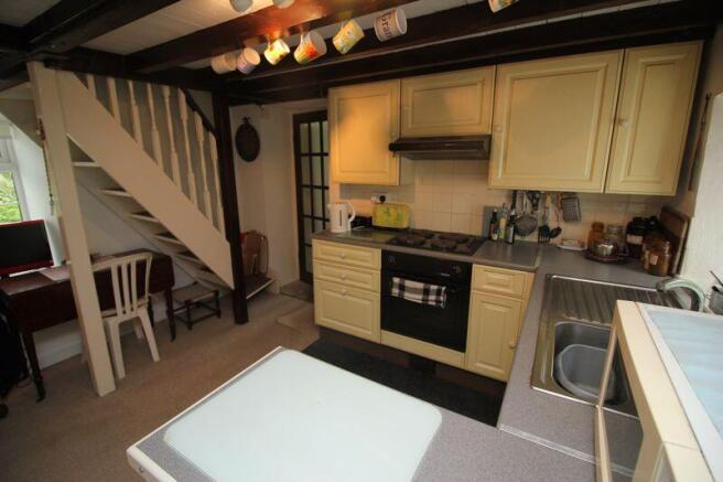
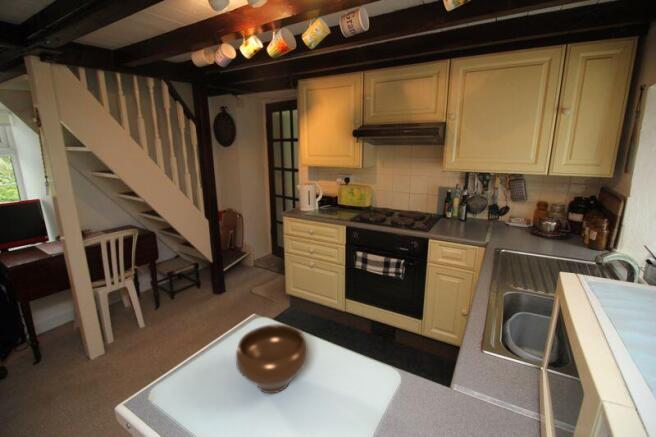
+ bowl (272, 361)
